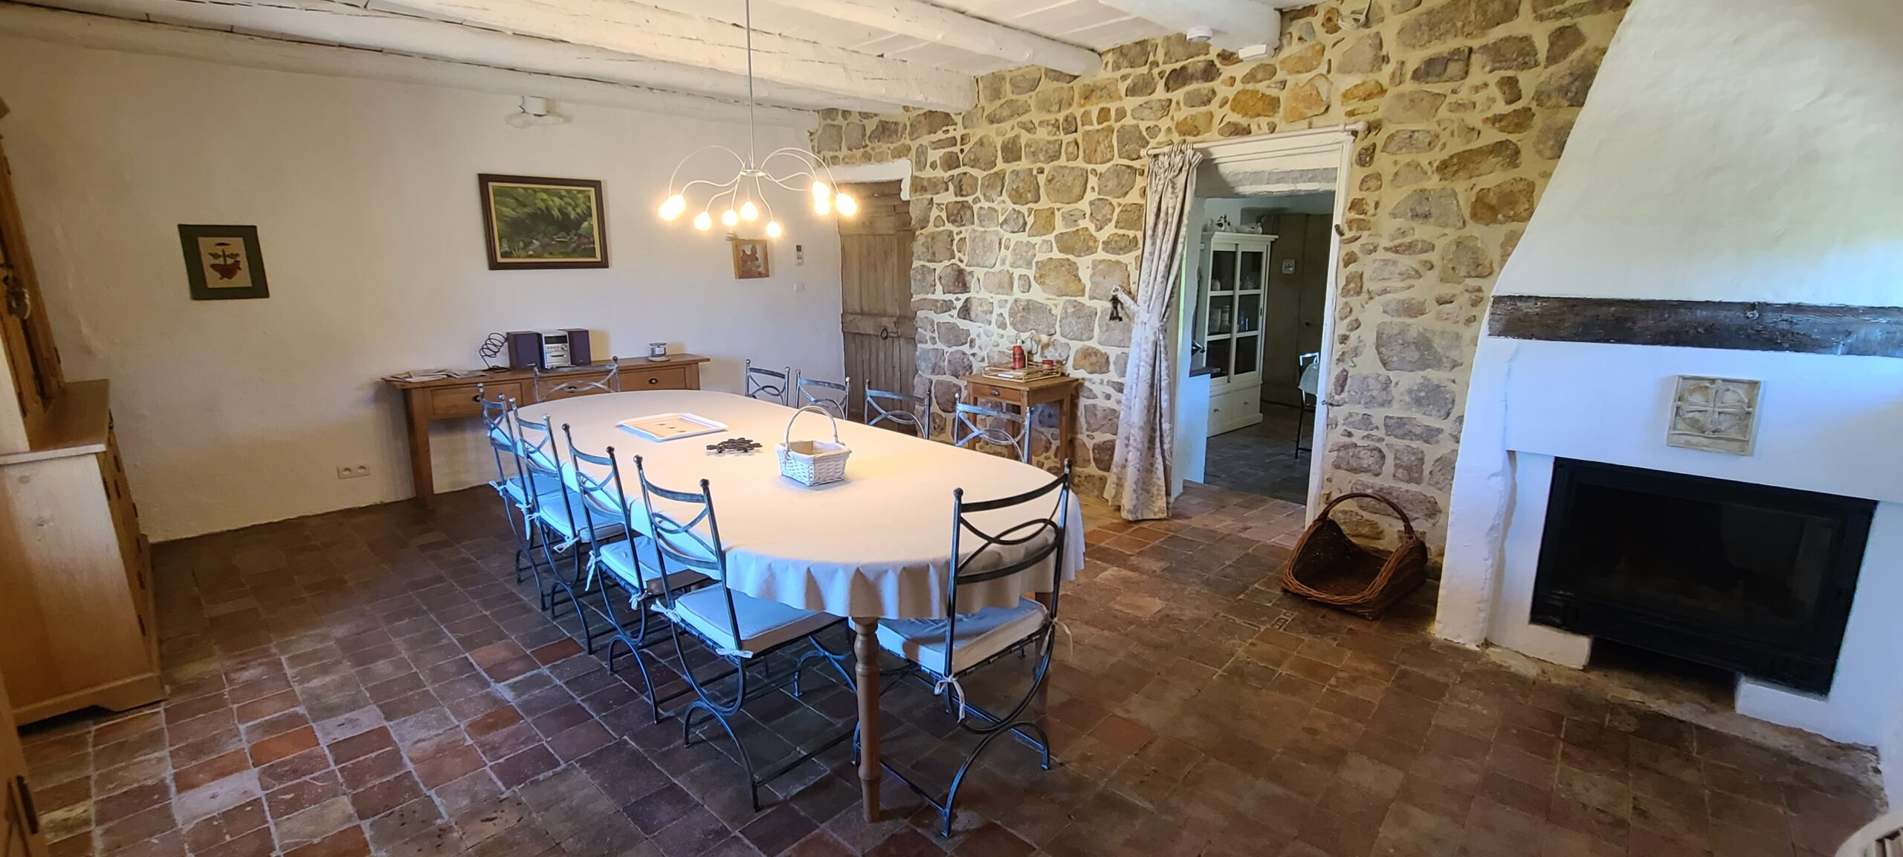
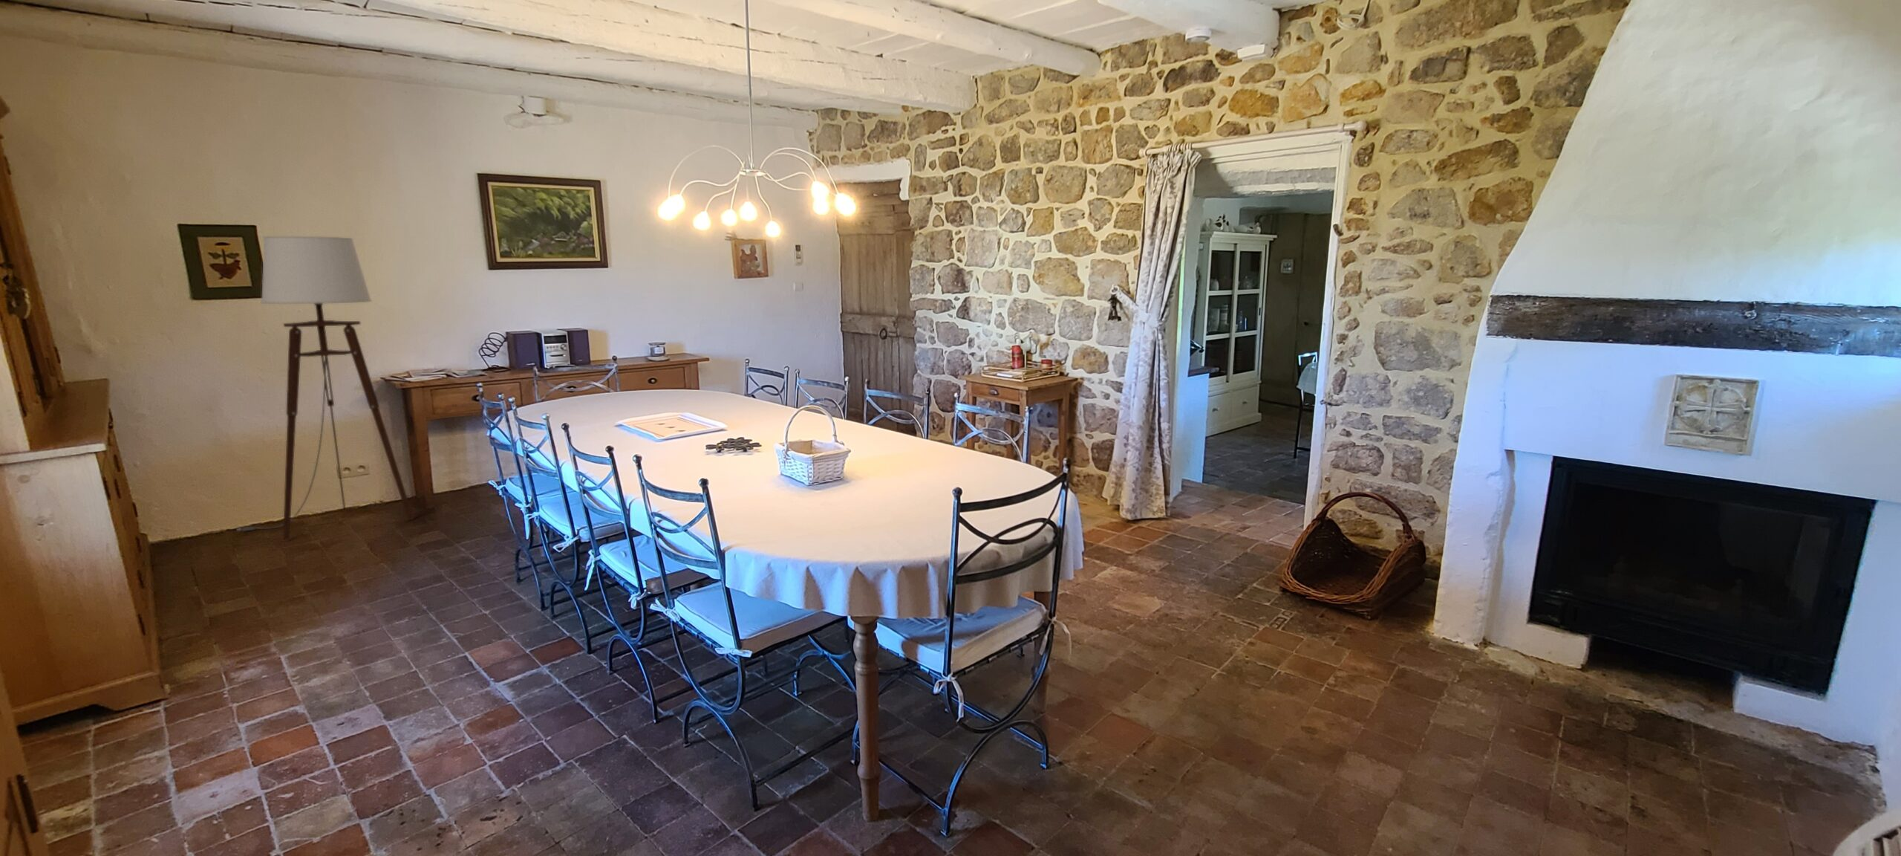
+ floor lamp (298, 384)
